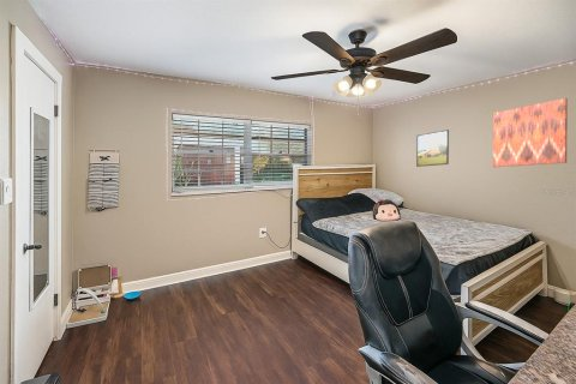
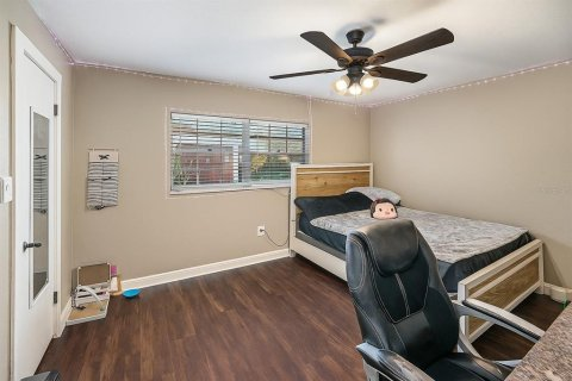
- wall art (527, 136)
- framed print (431, 149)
